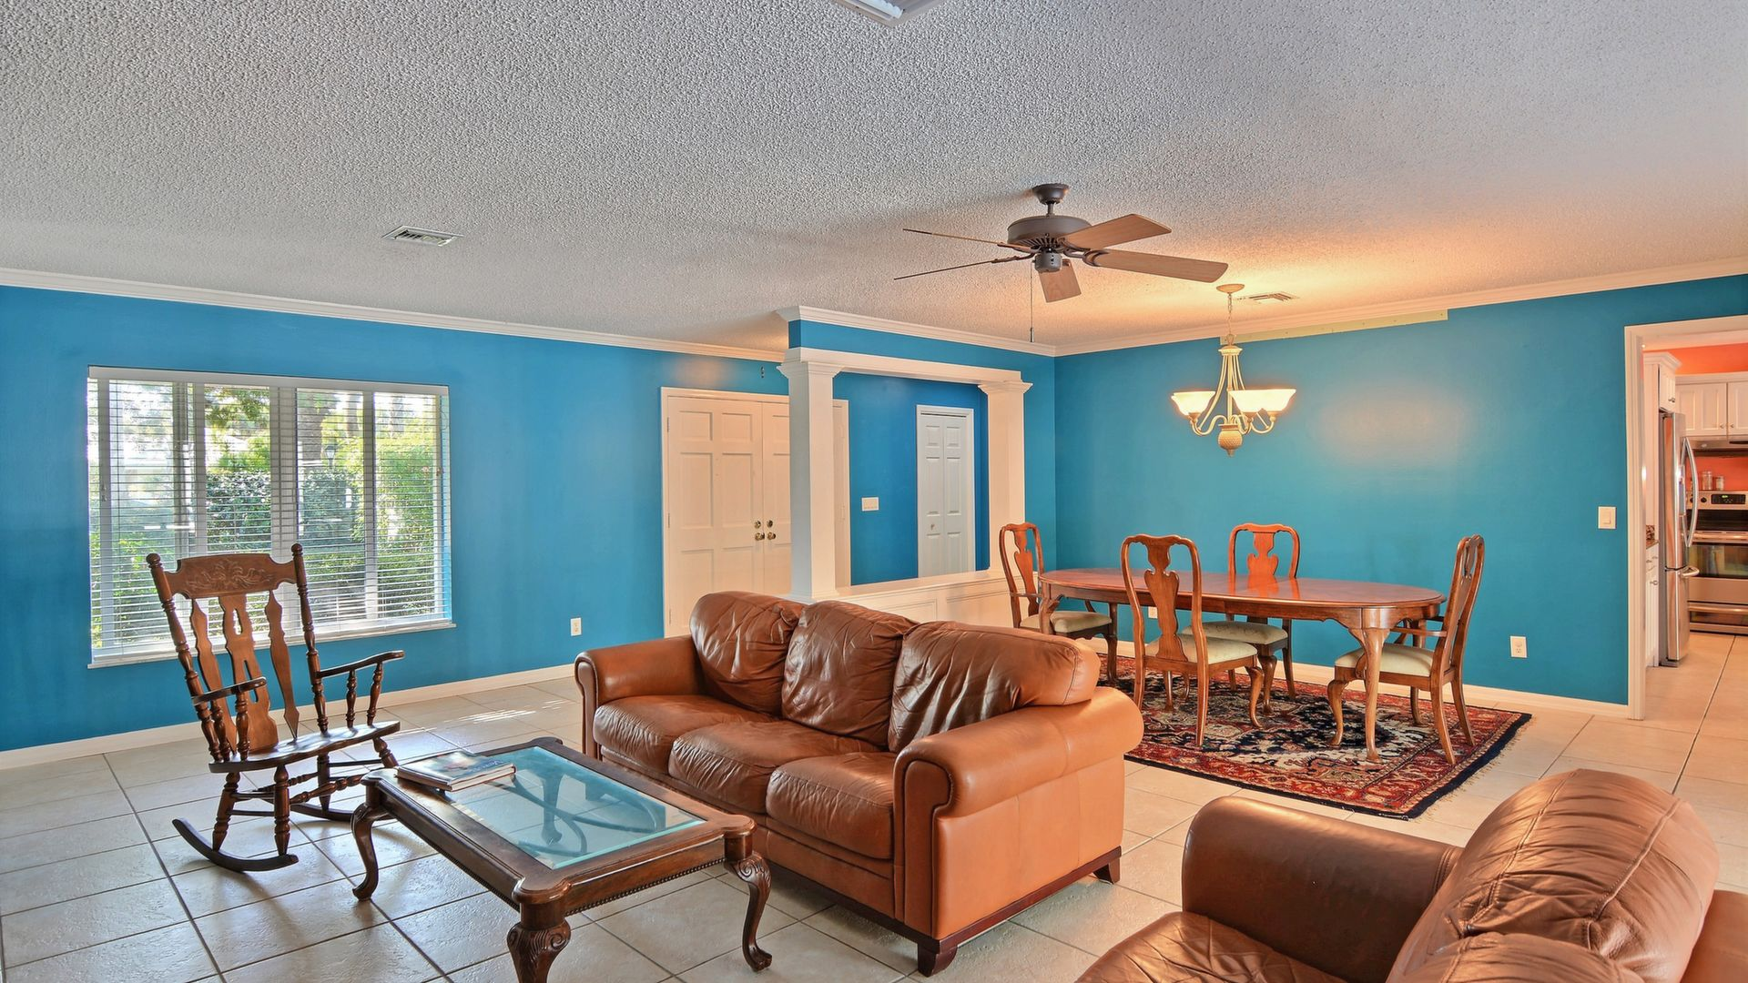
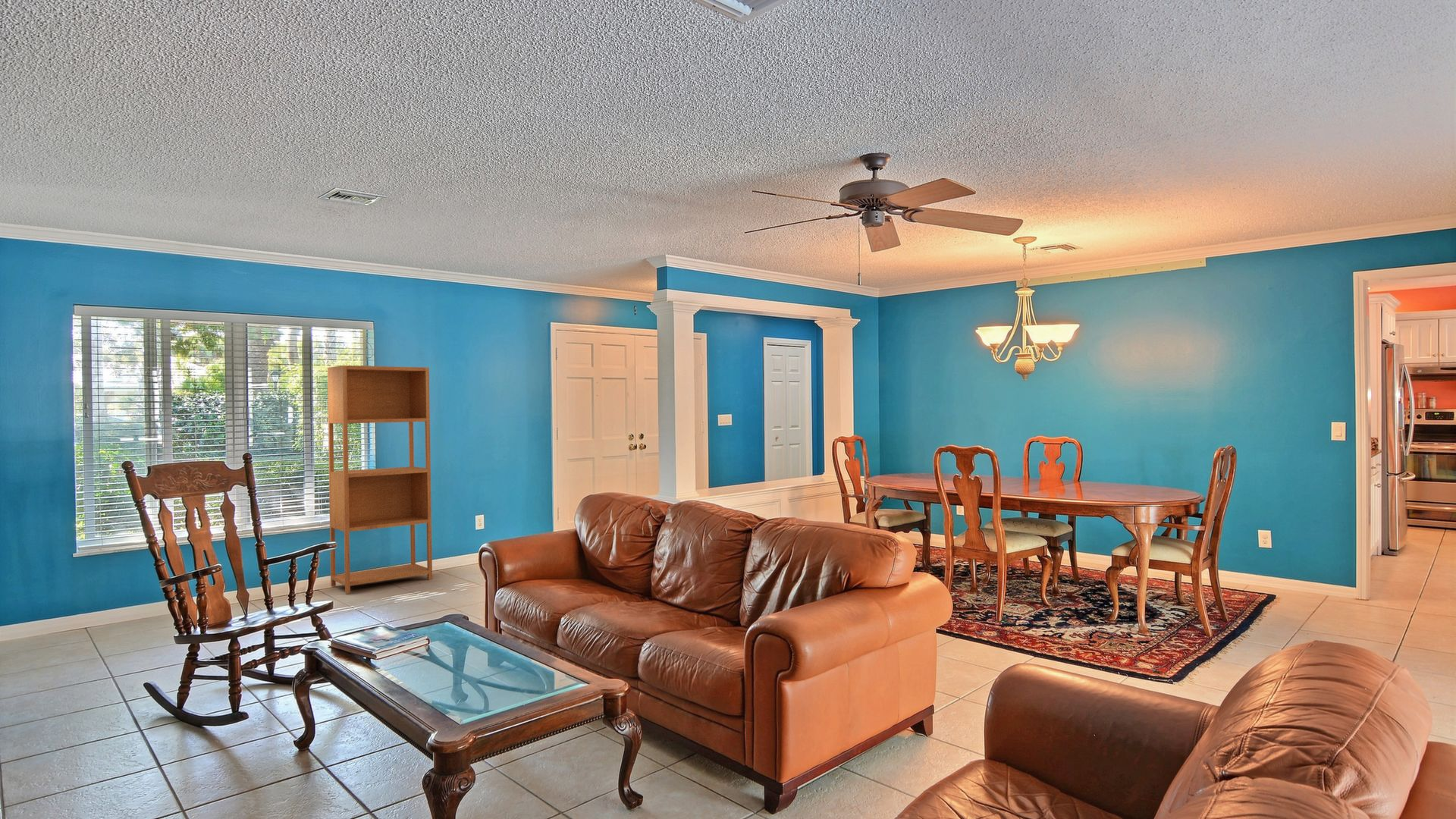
+ bookcase (380, 475)
